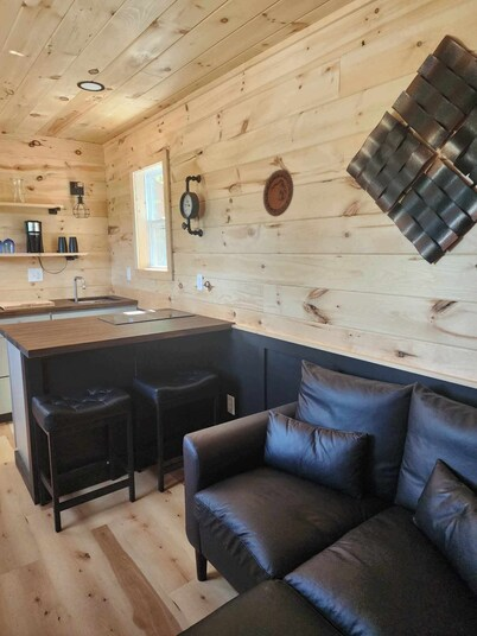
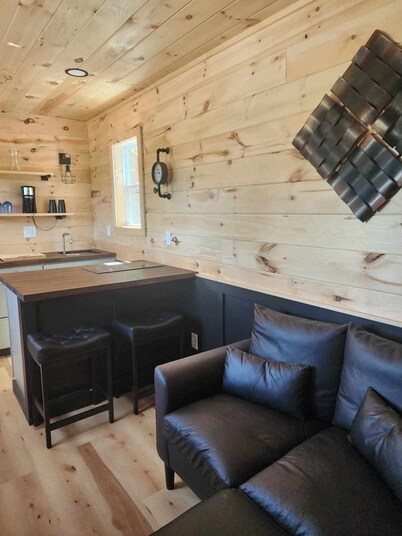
- decorative plate (278, 192)
